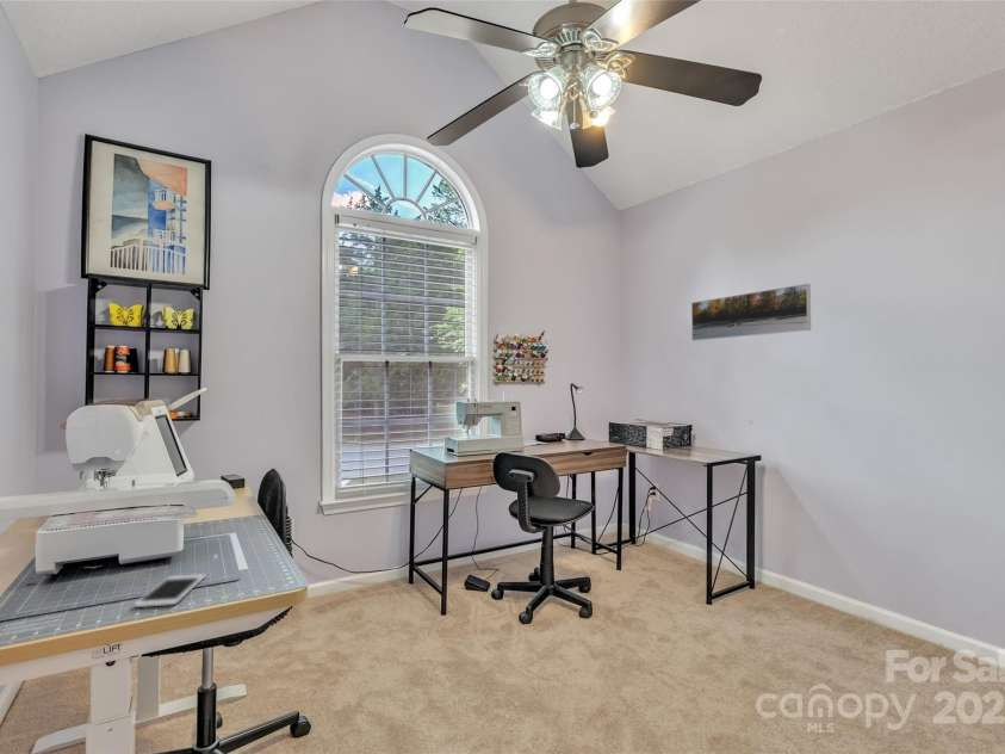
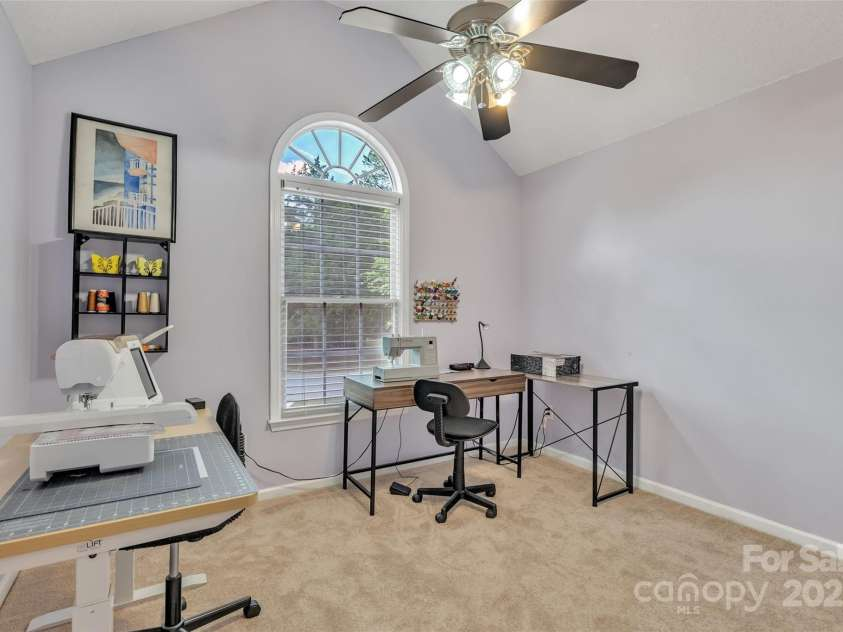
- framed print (745, 315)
- cell phone (172, 589)
